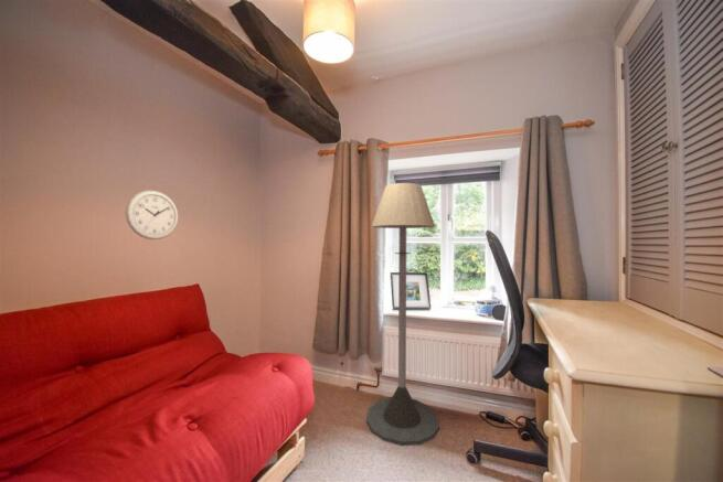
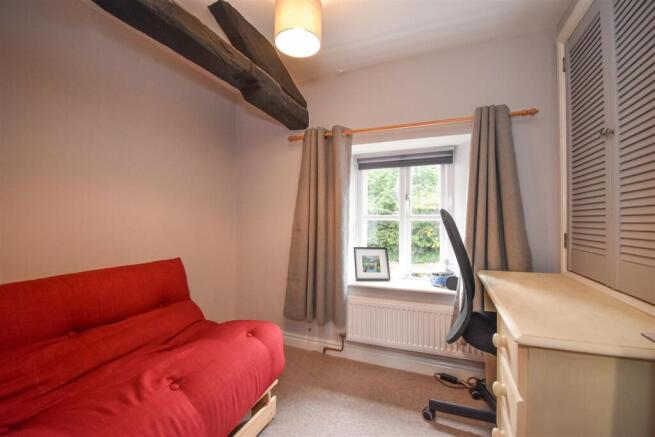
- floor lamp (402, 303)
- wall clock (155, 215)
